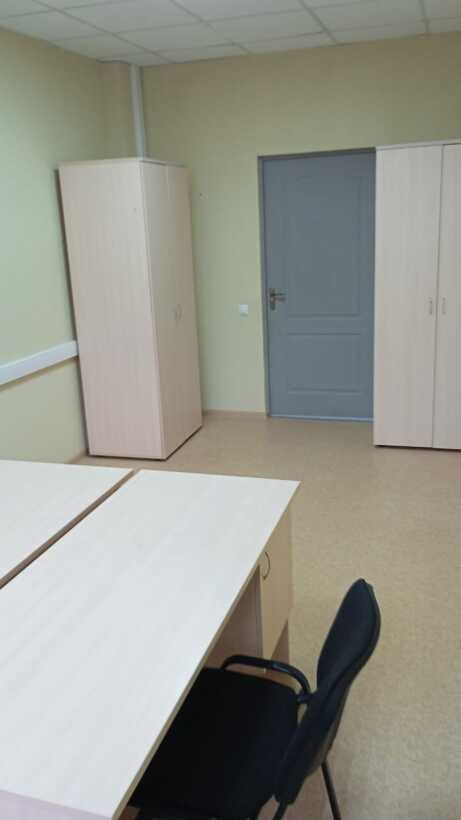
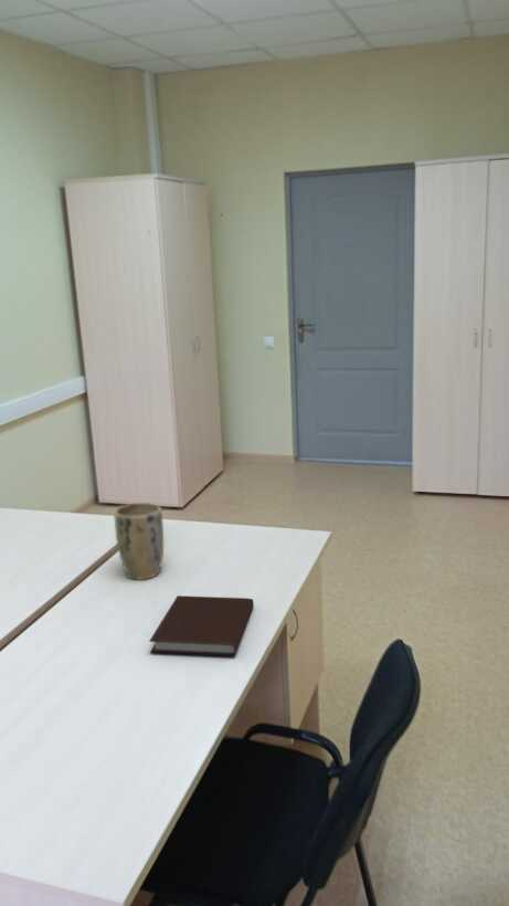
+ plant pot (140, 541)
+ notebook (204, 623)
